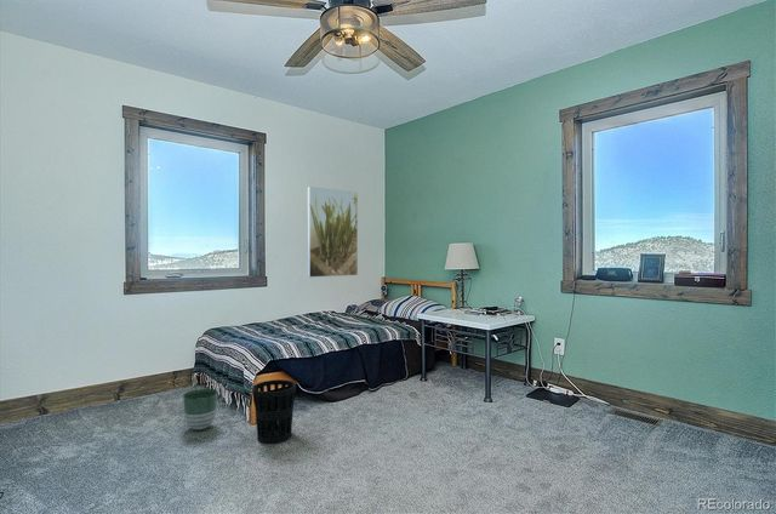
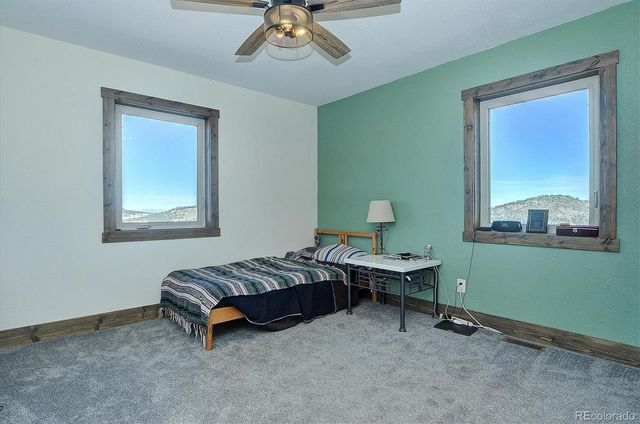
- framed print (333, 233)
- planter (200, 410)
- wastebasket (274, 411)
